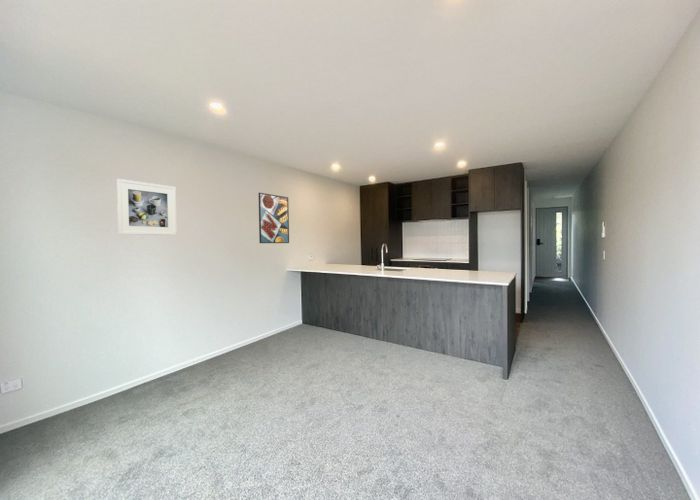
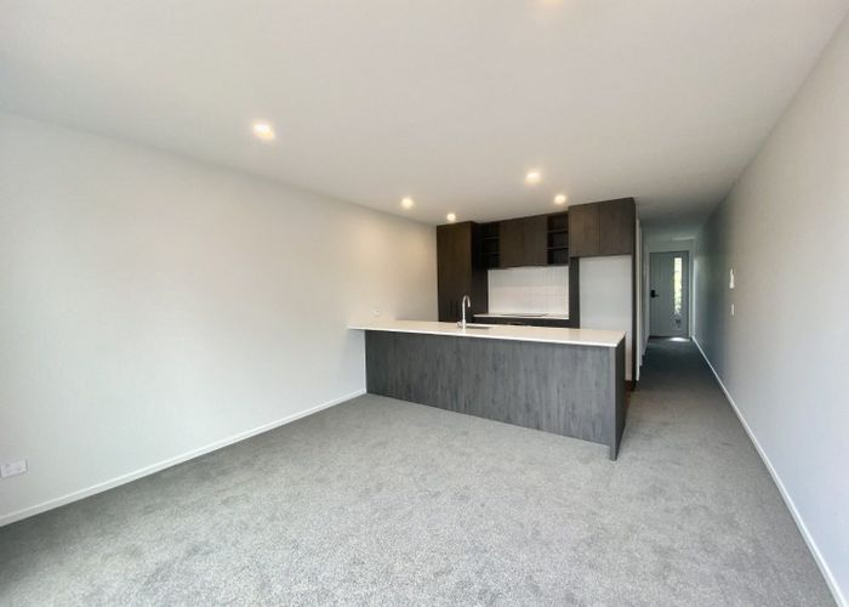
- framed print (274, 219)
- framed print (148, 209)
